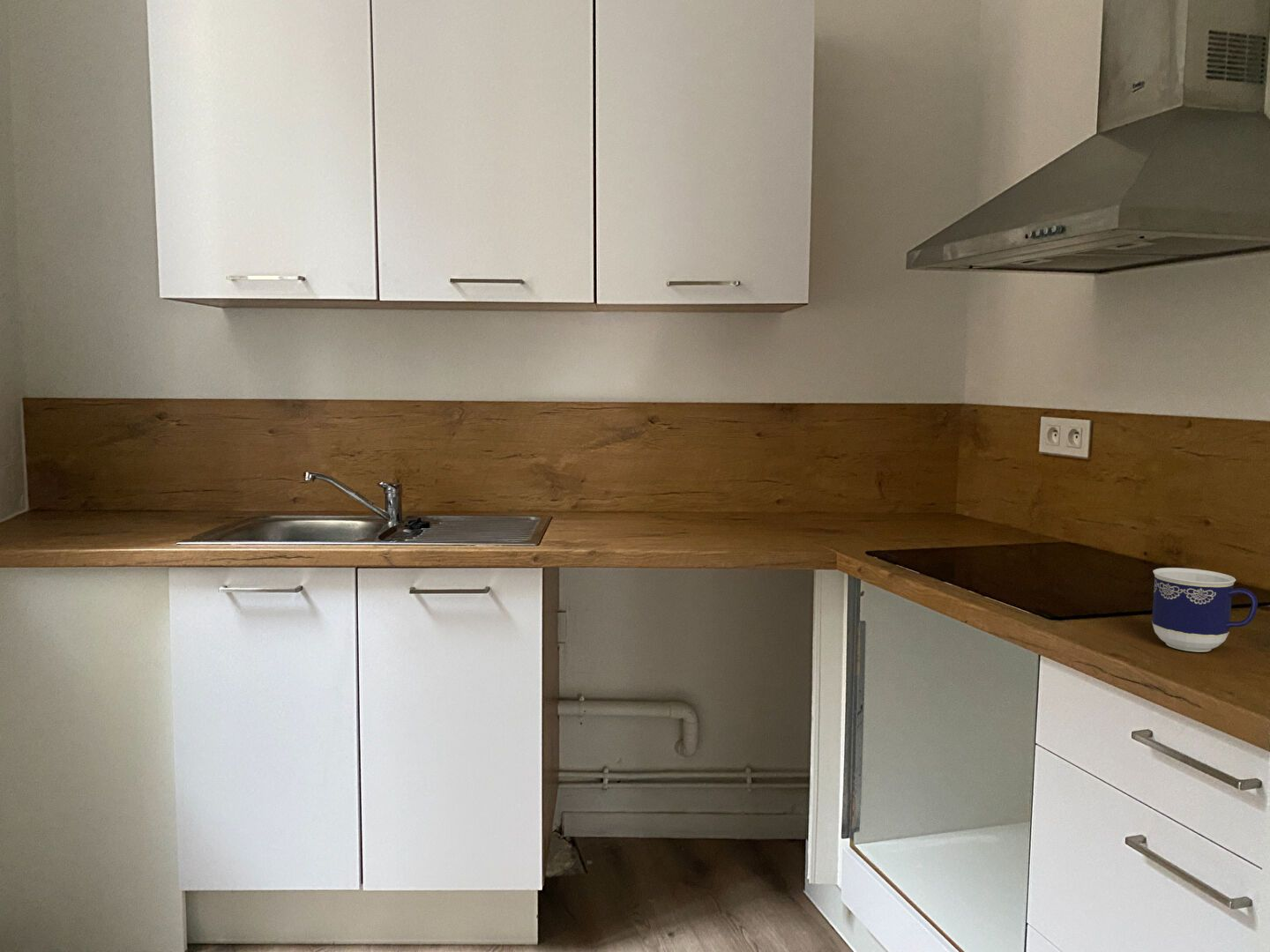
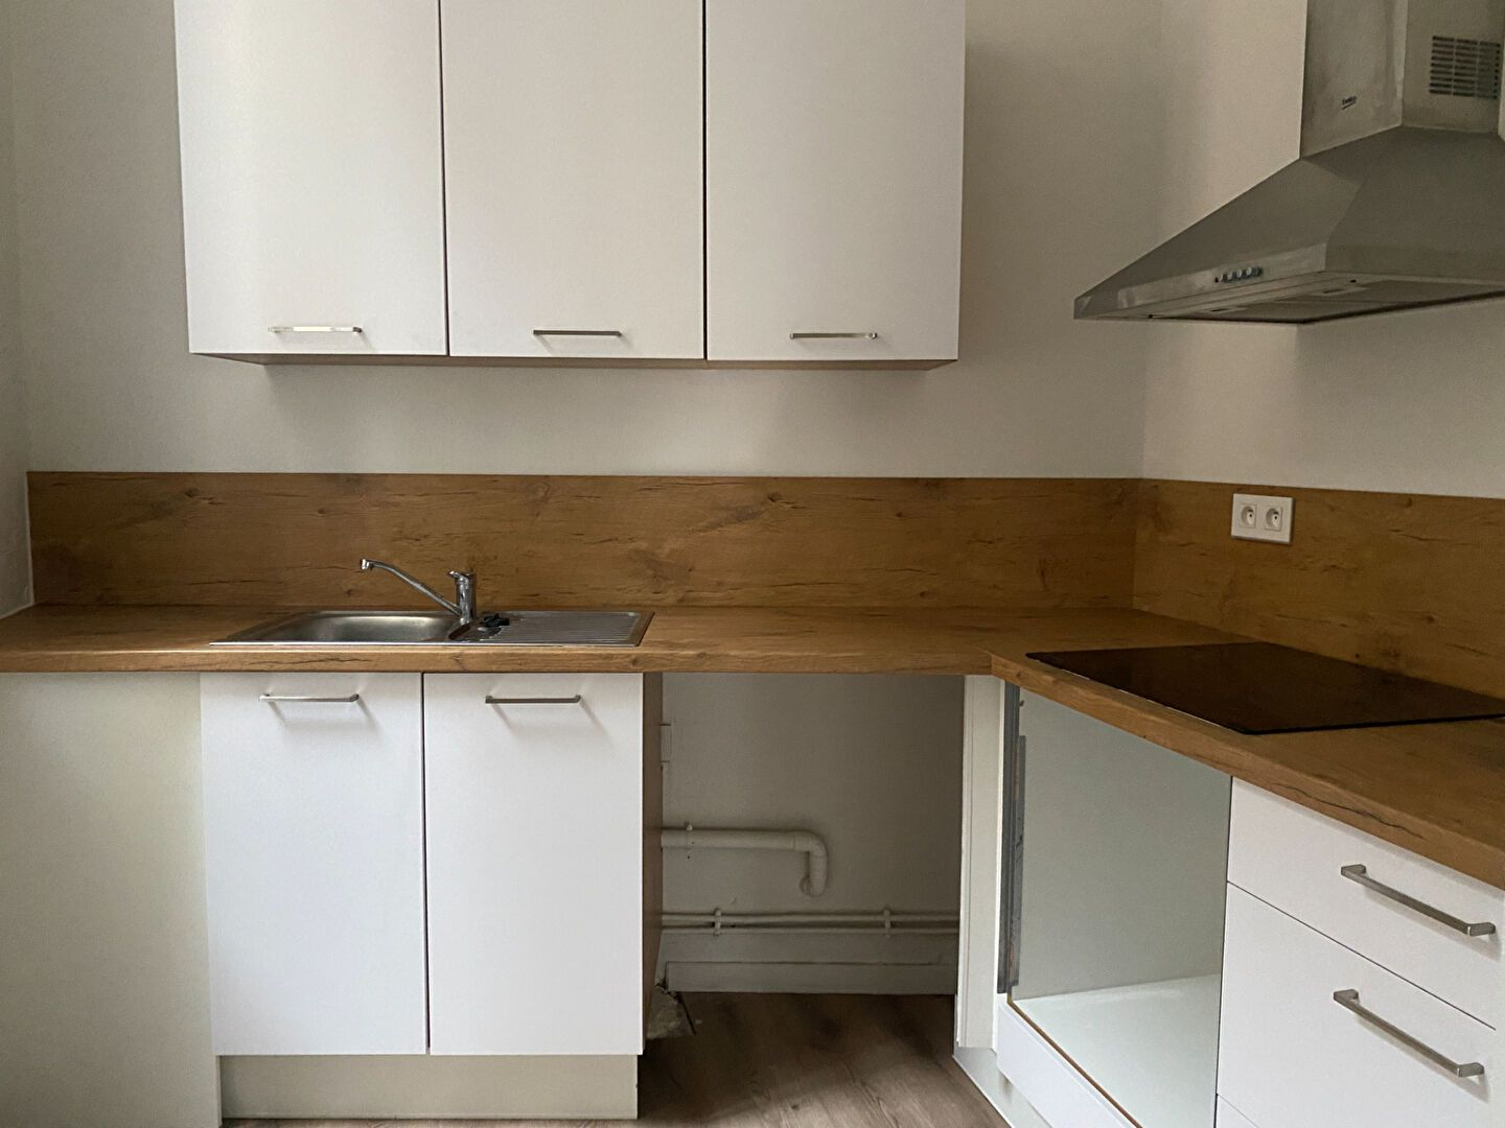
- cup (1202, 613)
